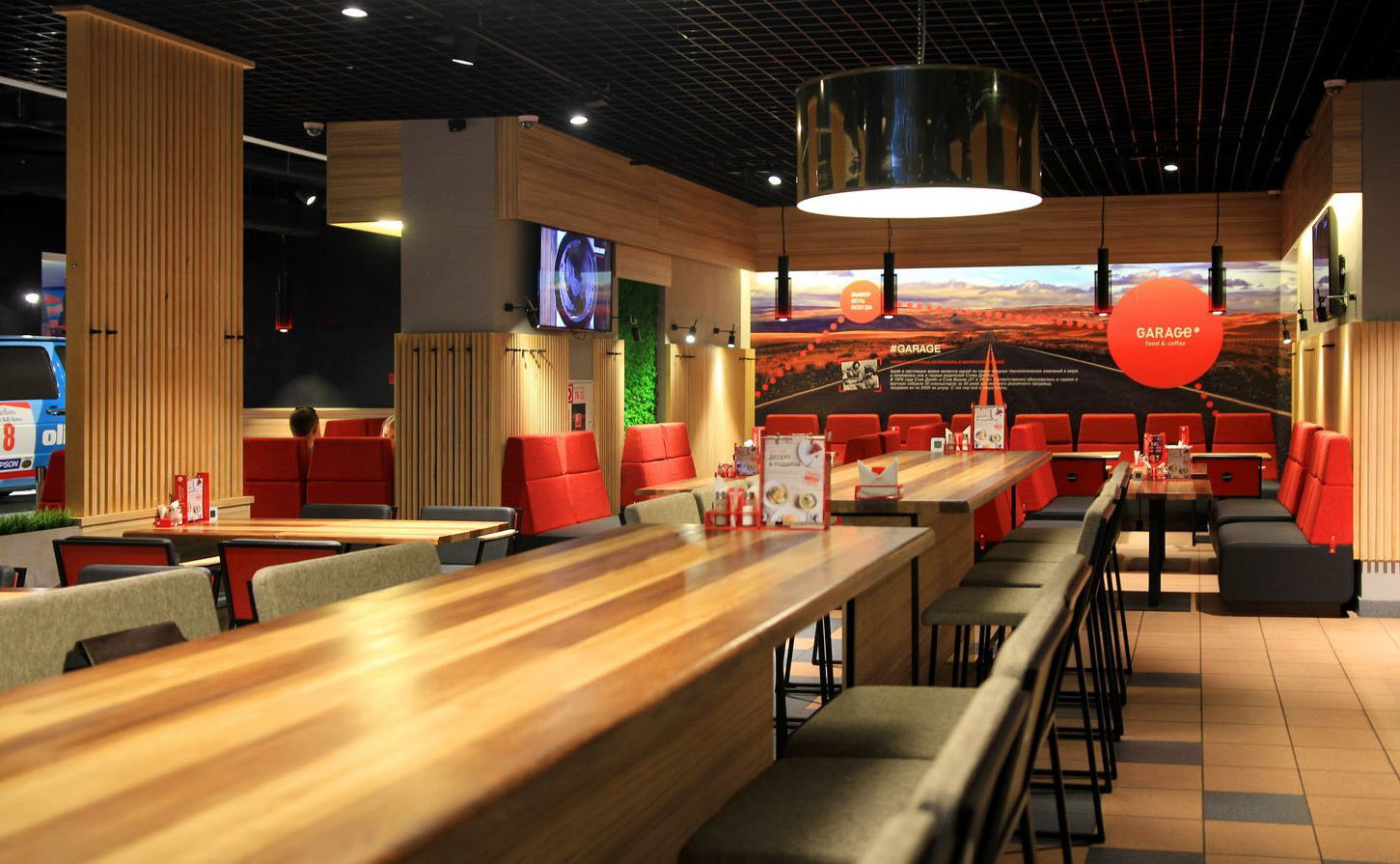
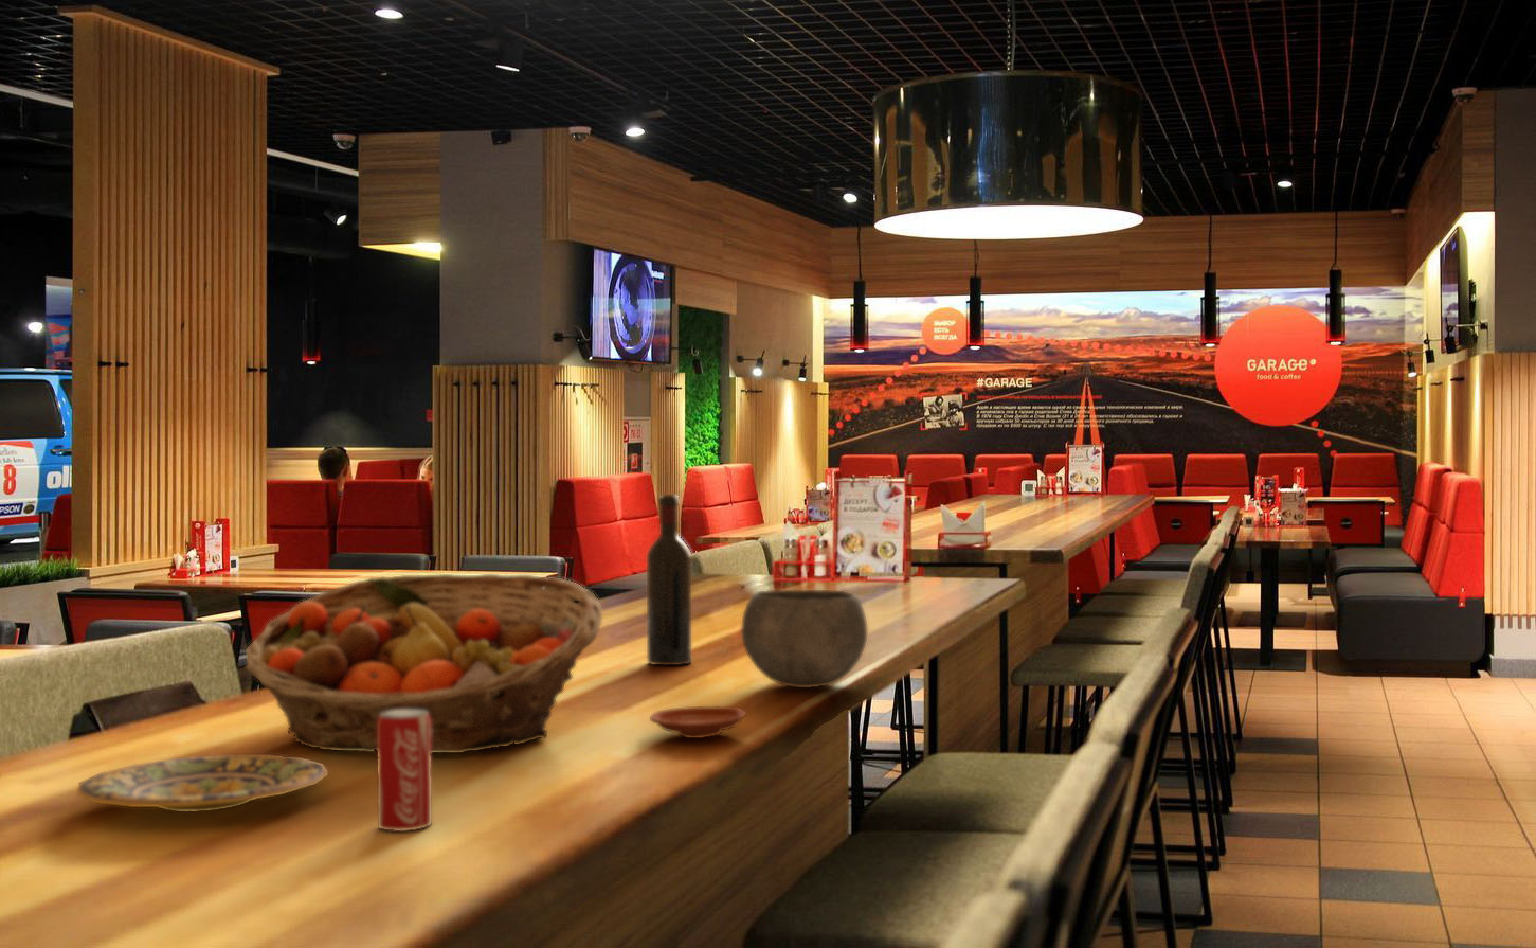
+ bowl (804, 639)
+ fruit basket (426, 657)
+ beverage can (405, 768)
+ plate (698, 722)
+ plate (205, 789)
+ wine bottle (669, 577)
